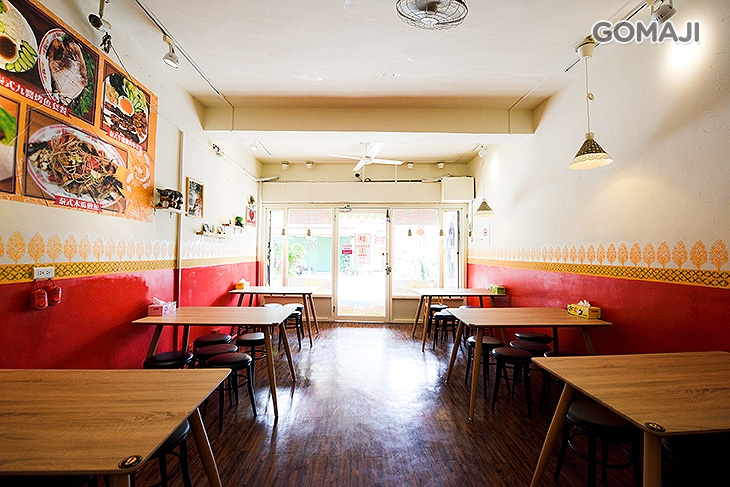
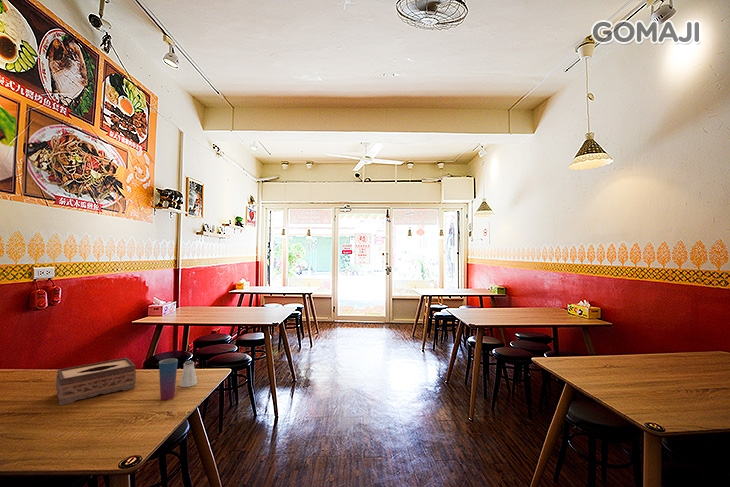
+ cup (167, 379)
+ tissue box (96, 379)
+ saltshaker (188, 372)
